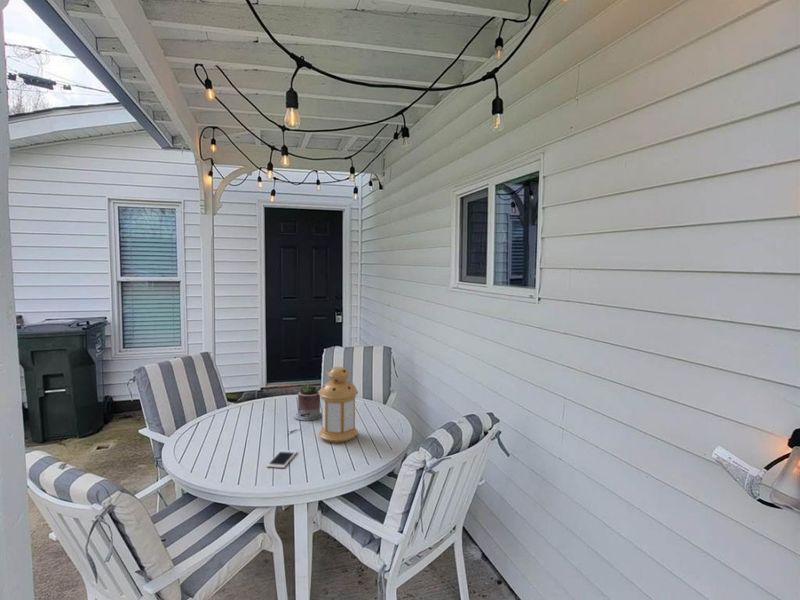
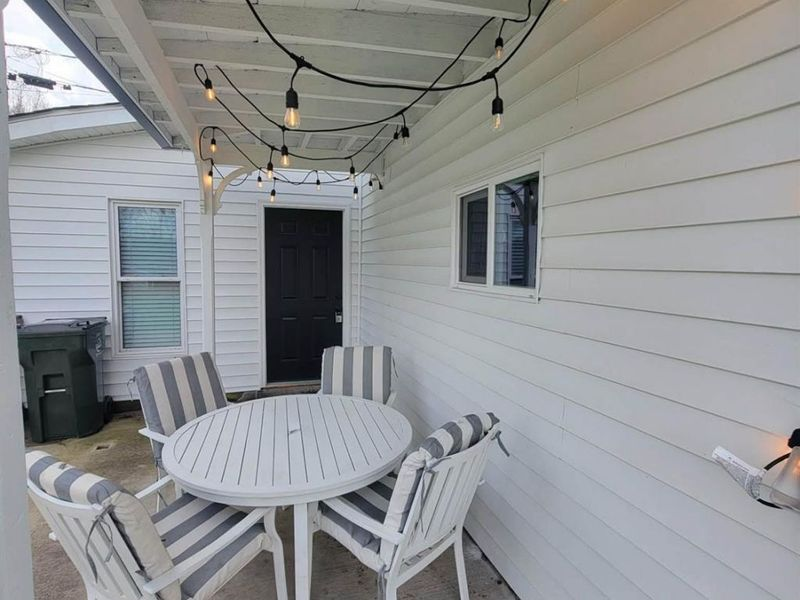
- succulent planter (308, 400)
- lantern (338, 402)
- cell phone (282, 458)
